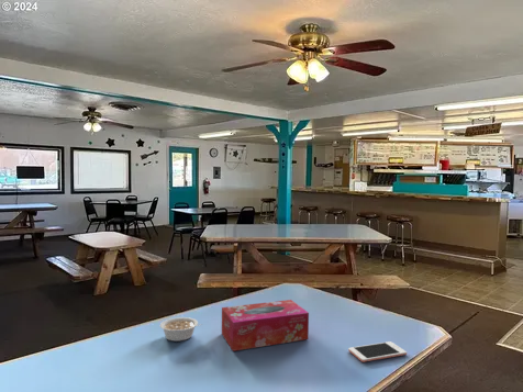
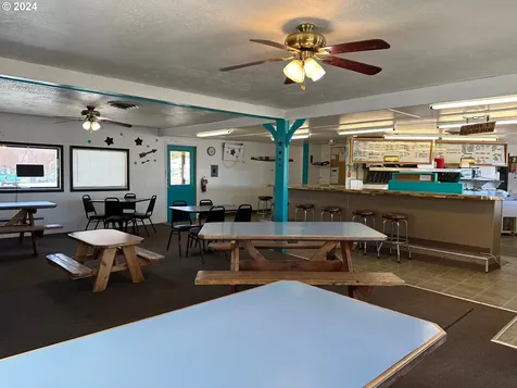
- tissue box (264, 323)
- legume (180, 328)
- cell phone (377, 350)
